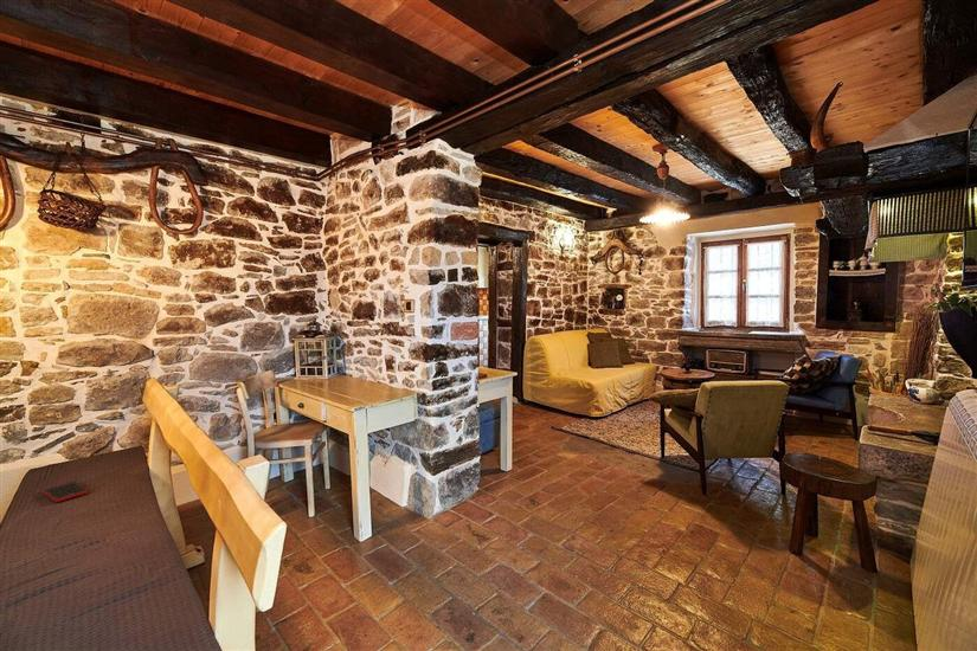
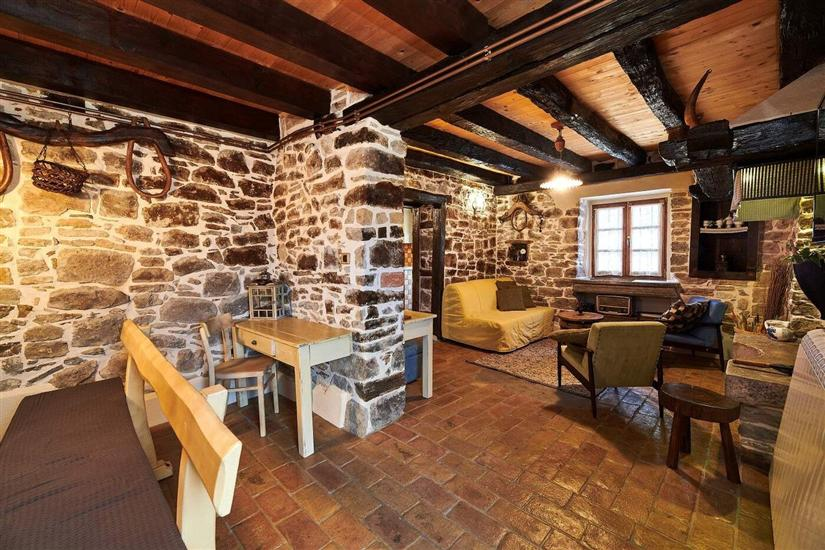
- cell phone (65, 491)
